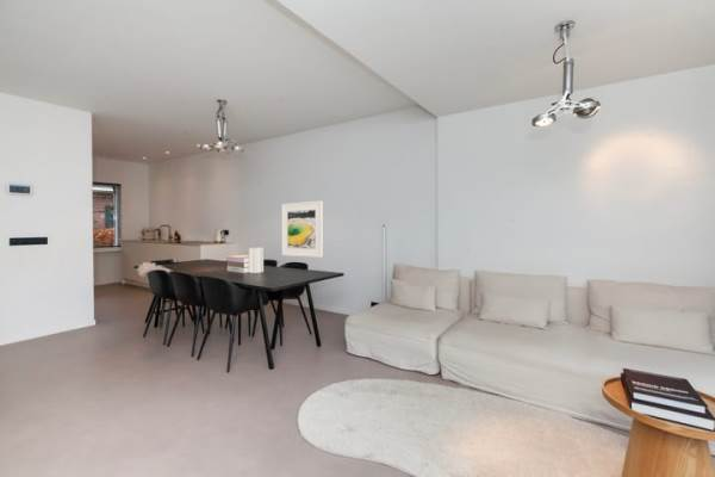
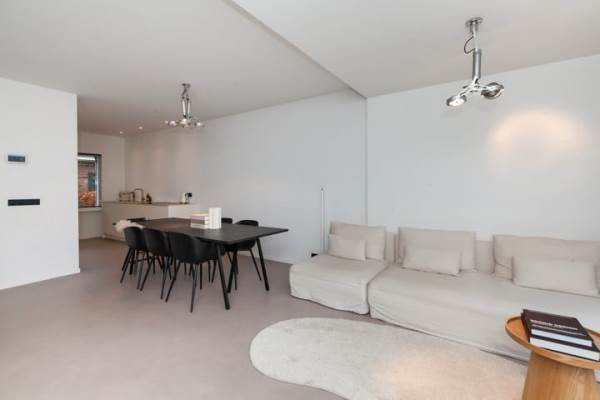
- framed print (300, 229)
